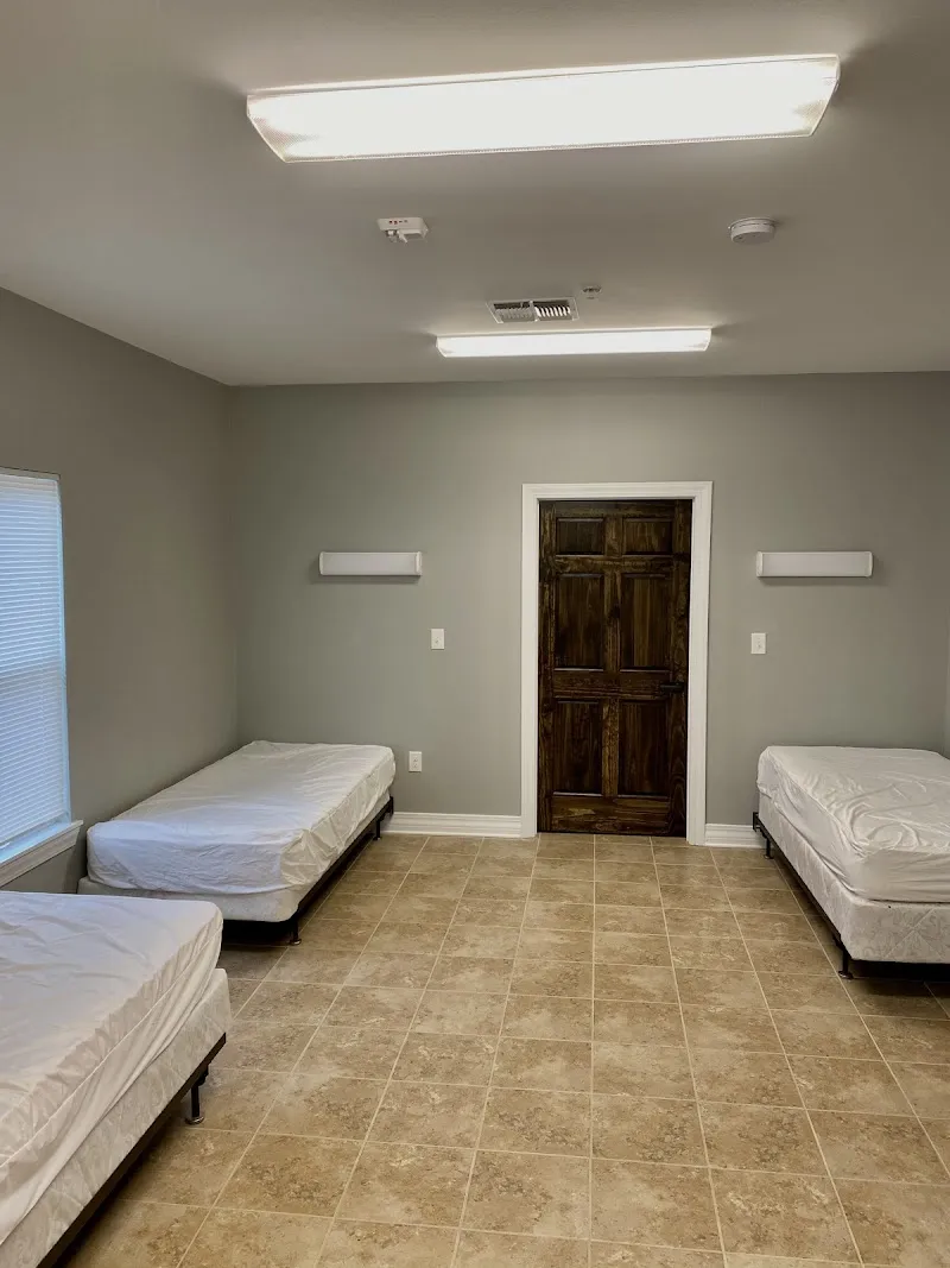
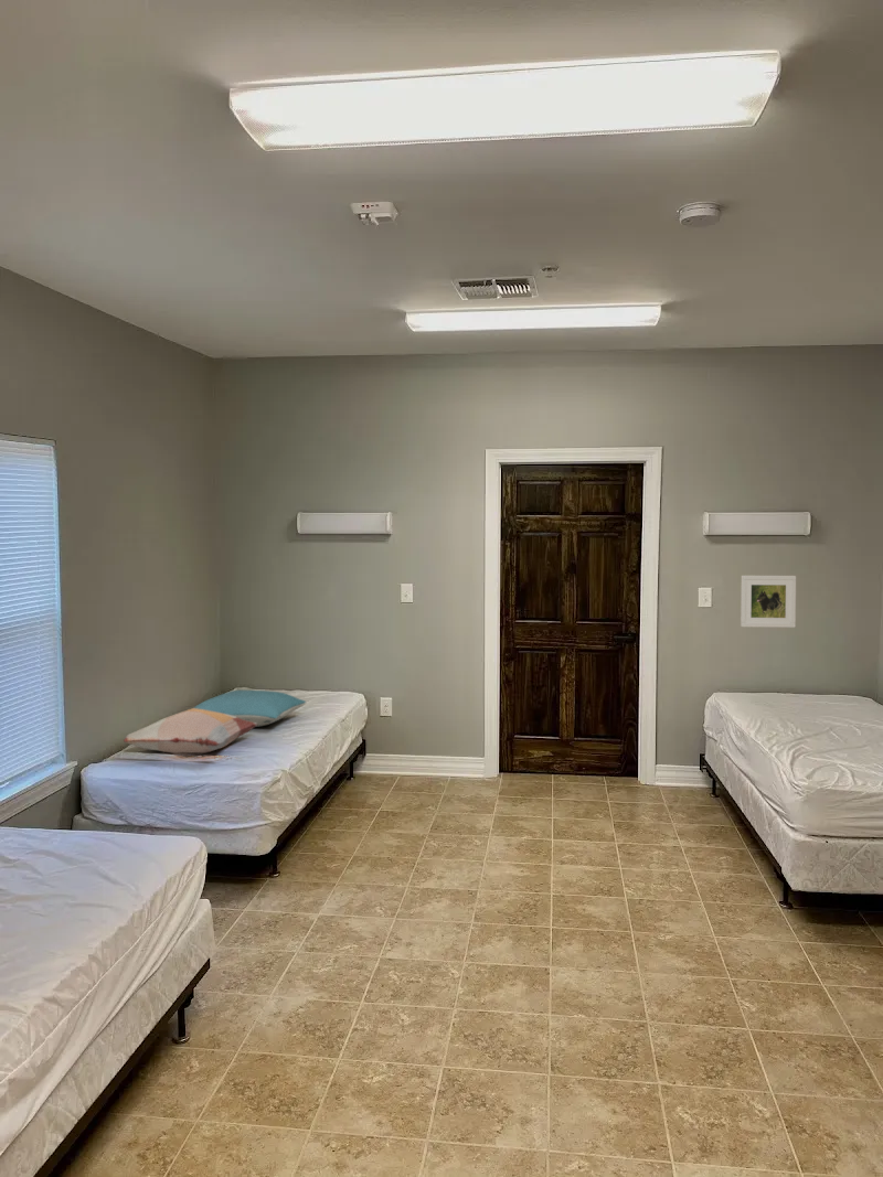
+ pillow (247, 707)
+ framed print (767, 601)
+ decorative pillow (192, 731)
